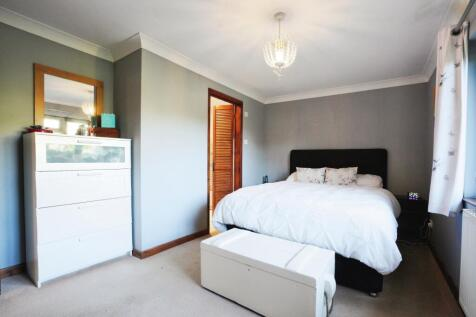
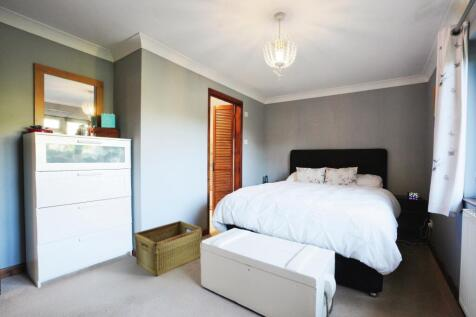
+ hamper (169, 245)
